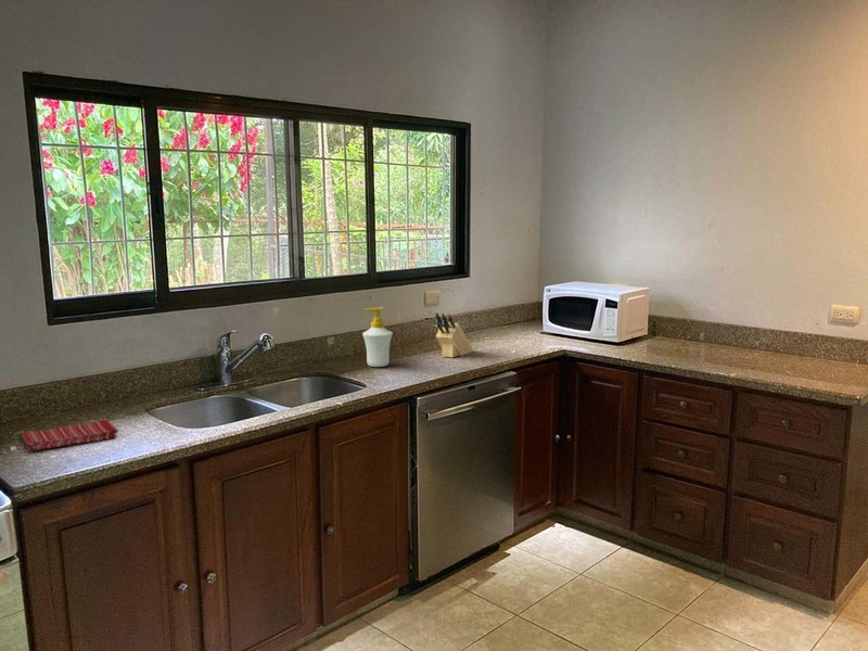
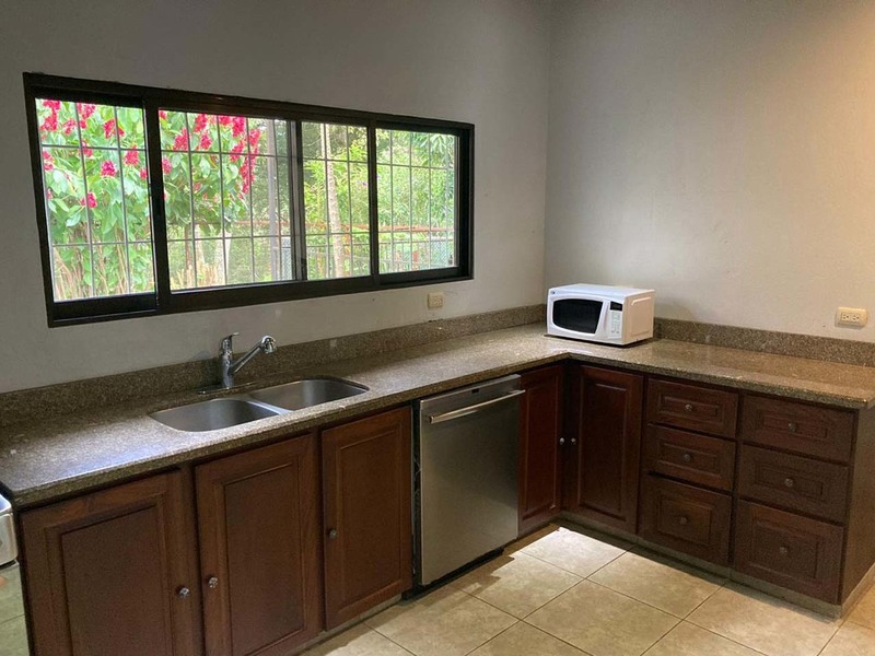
- soap bottle (378, 336)
- knife block (452, 332)
- dish towel (71, 433)
